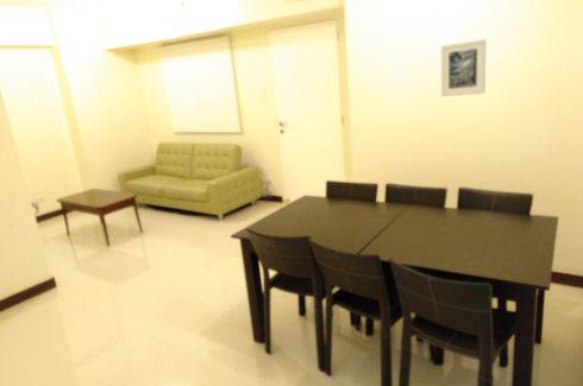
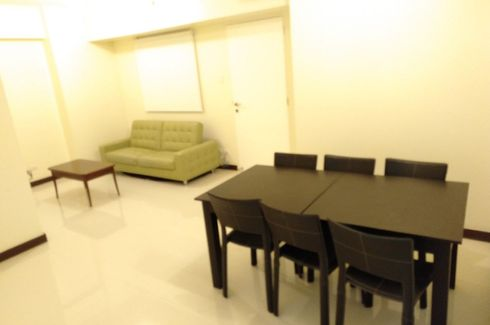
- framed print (462, 69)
